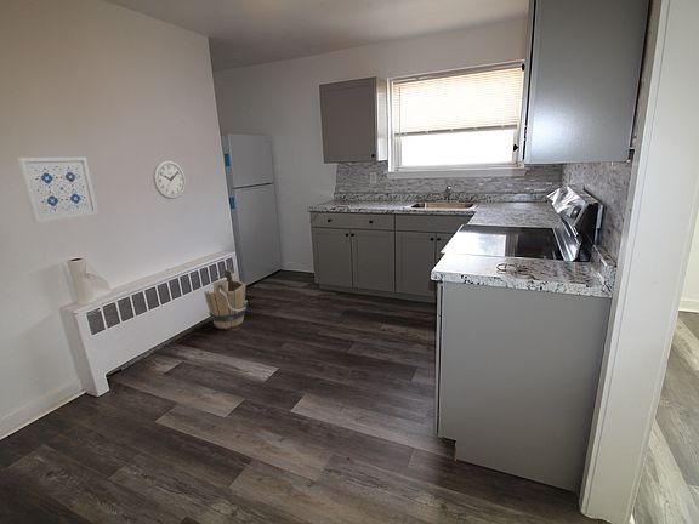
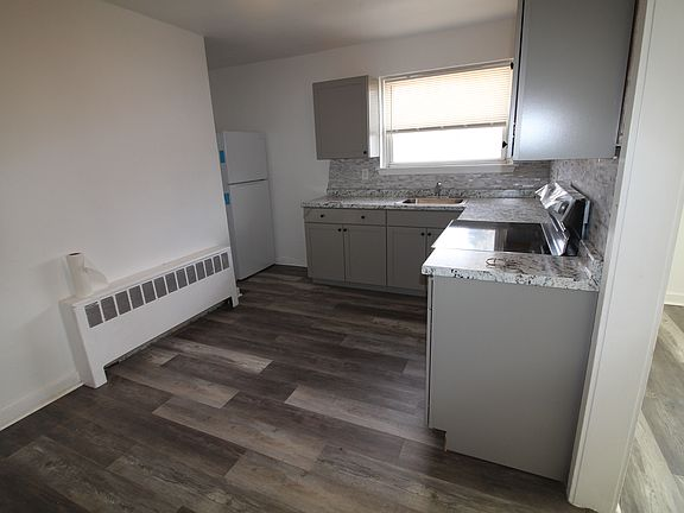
- wall clock (170, 180)
- wooden bucket (226, 300)
- wall art (61, 188)
